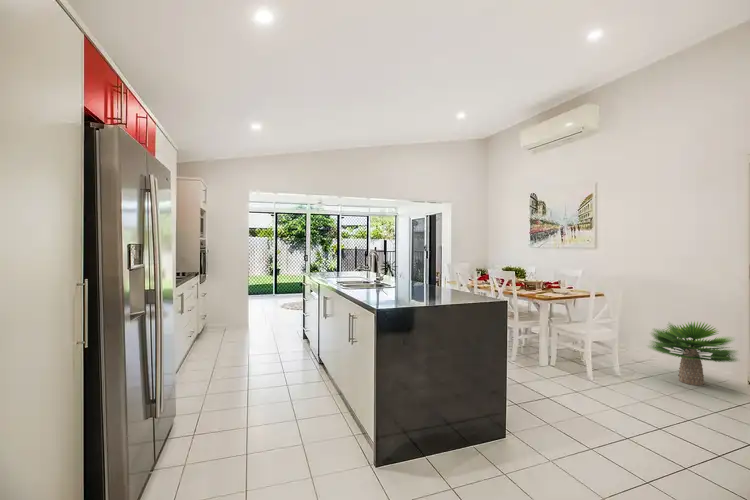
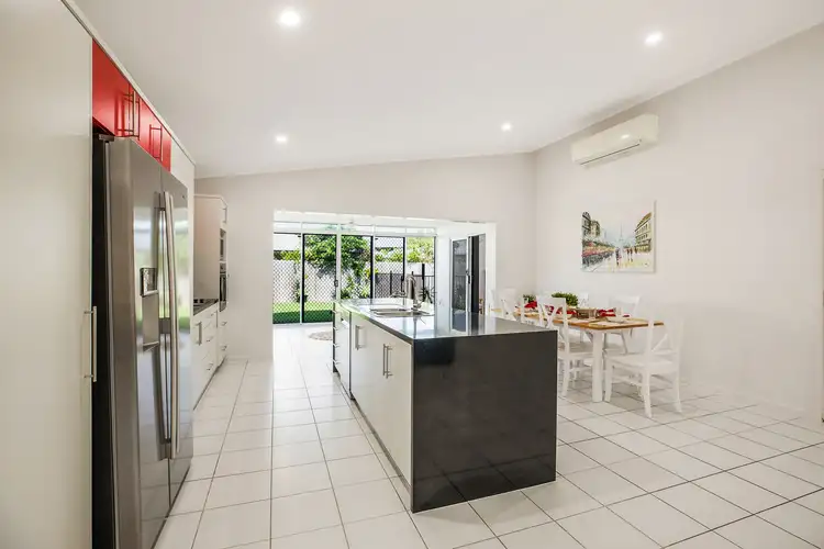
- potted plant (690, 350)
